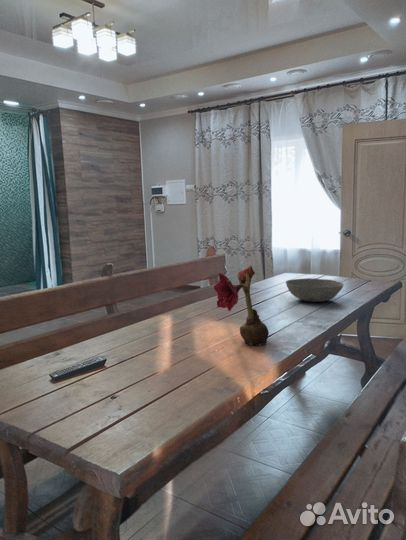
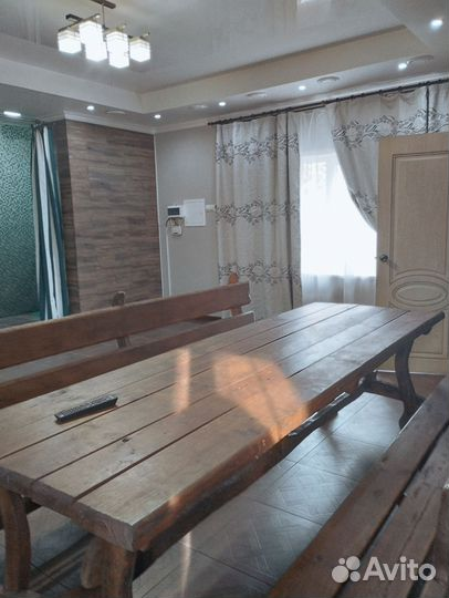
- bowl (314, 290)
- flower (246, 304)
